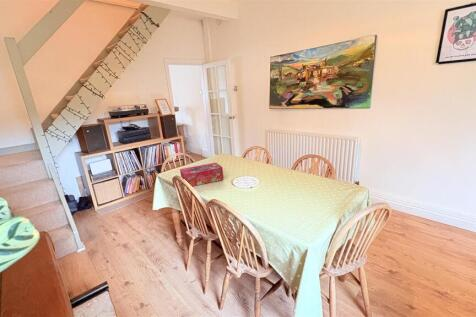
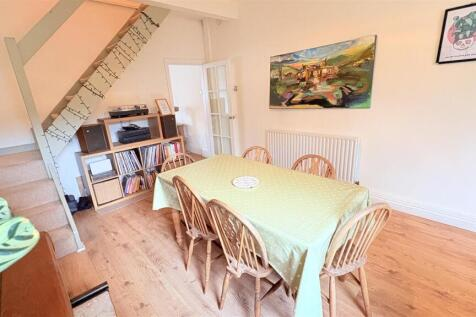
- tissue box (201, 174)
